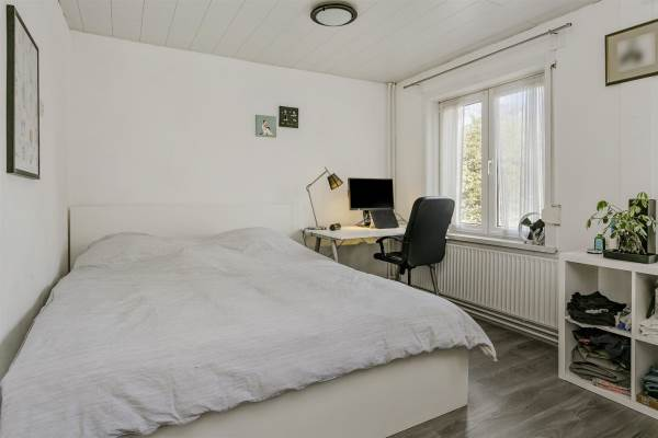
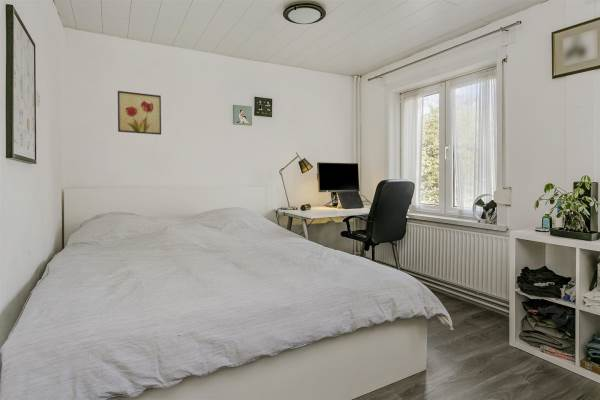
+ wall art (139, 113)
